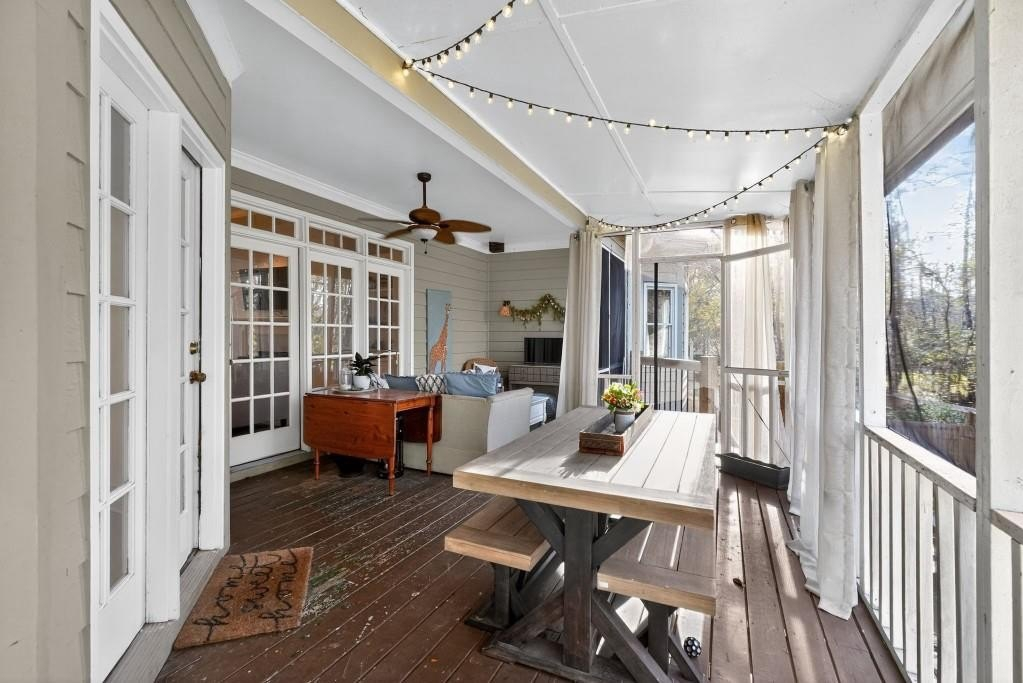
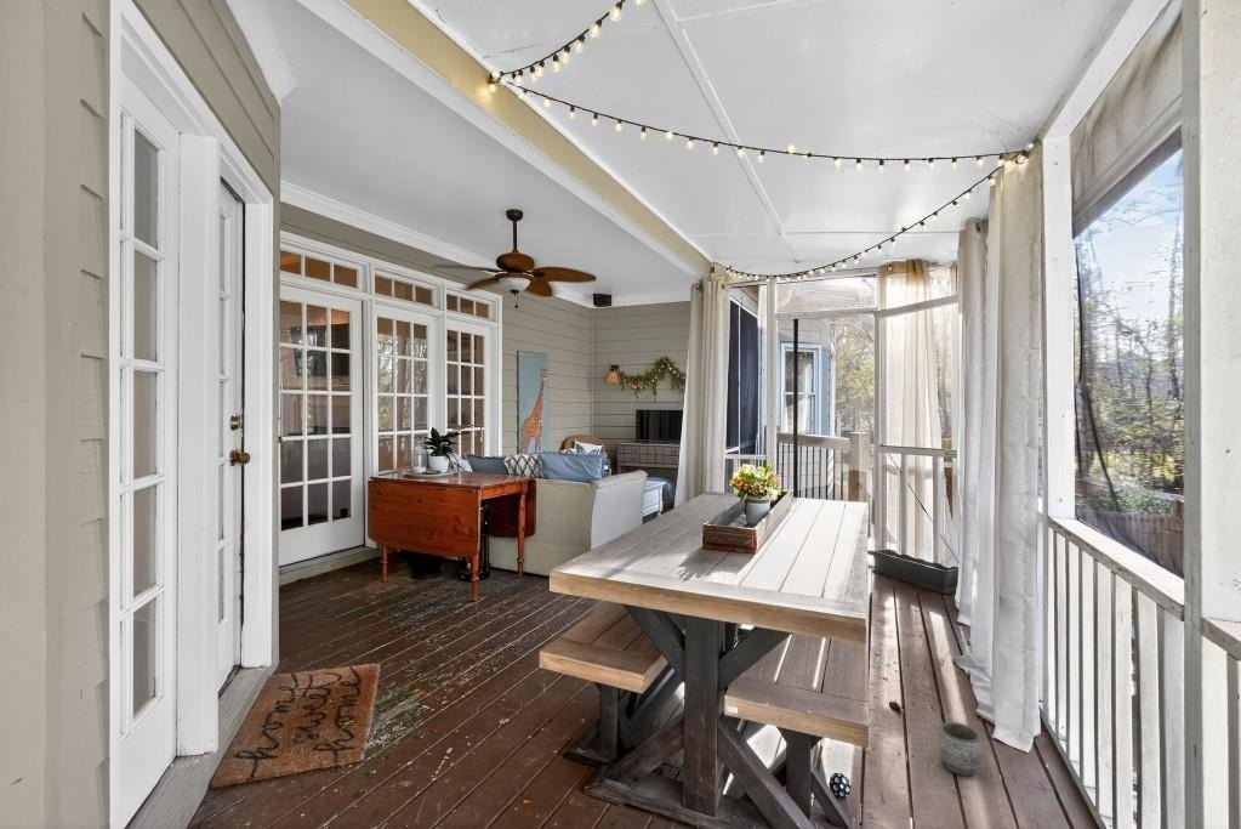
+ planter (960, 749)
